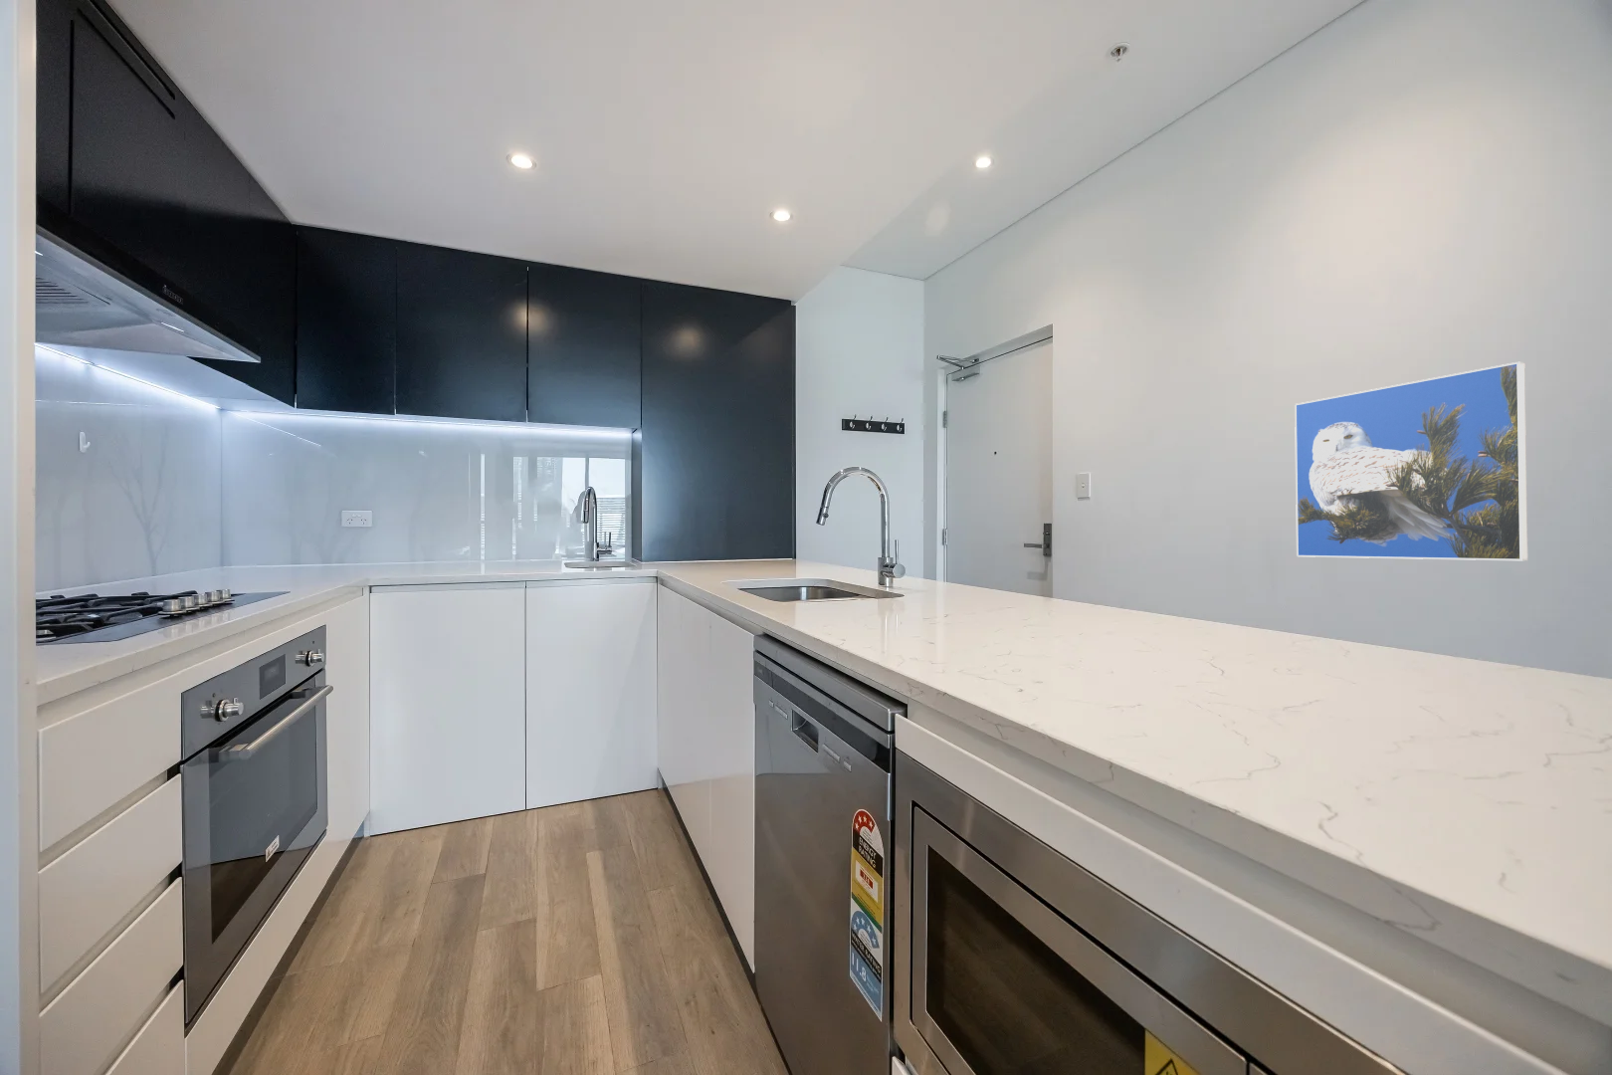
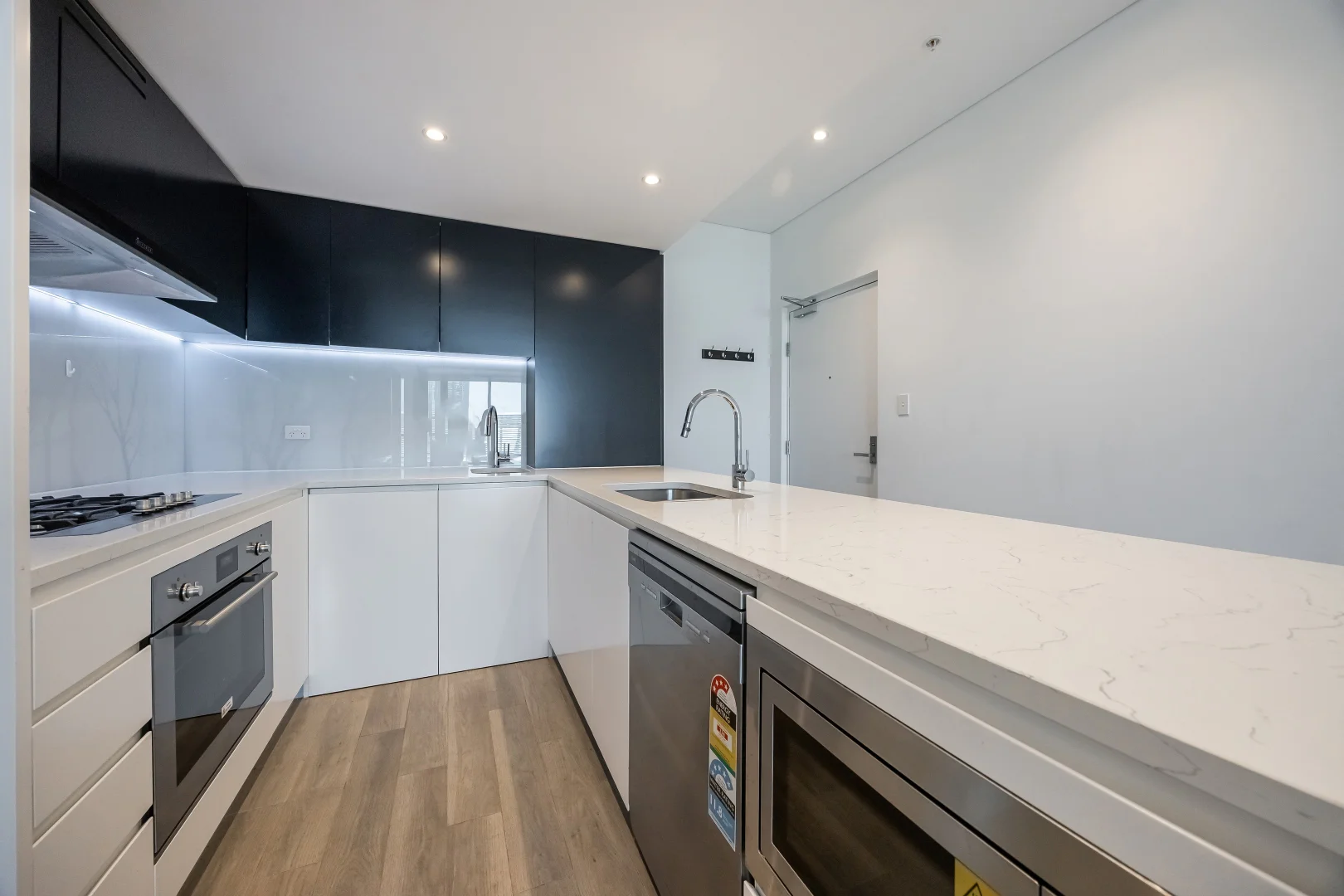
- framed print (1396, 472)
